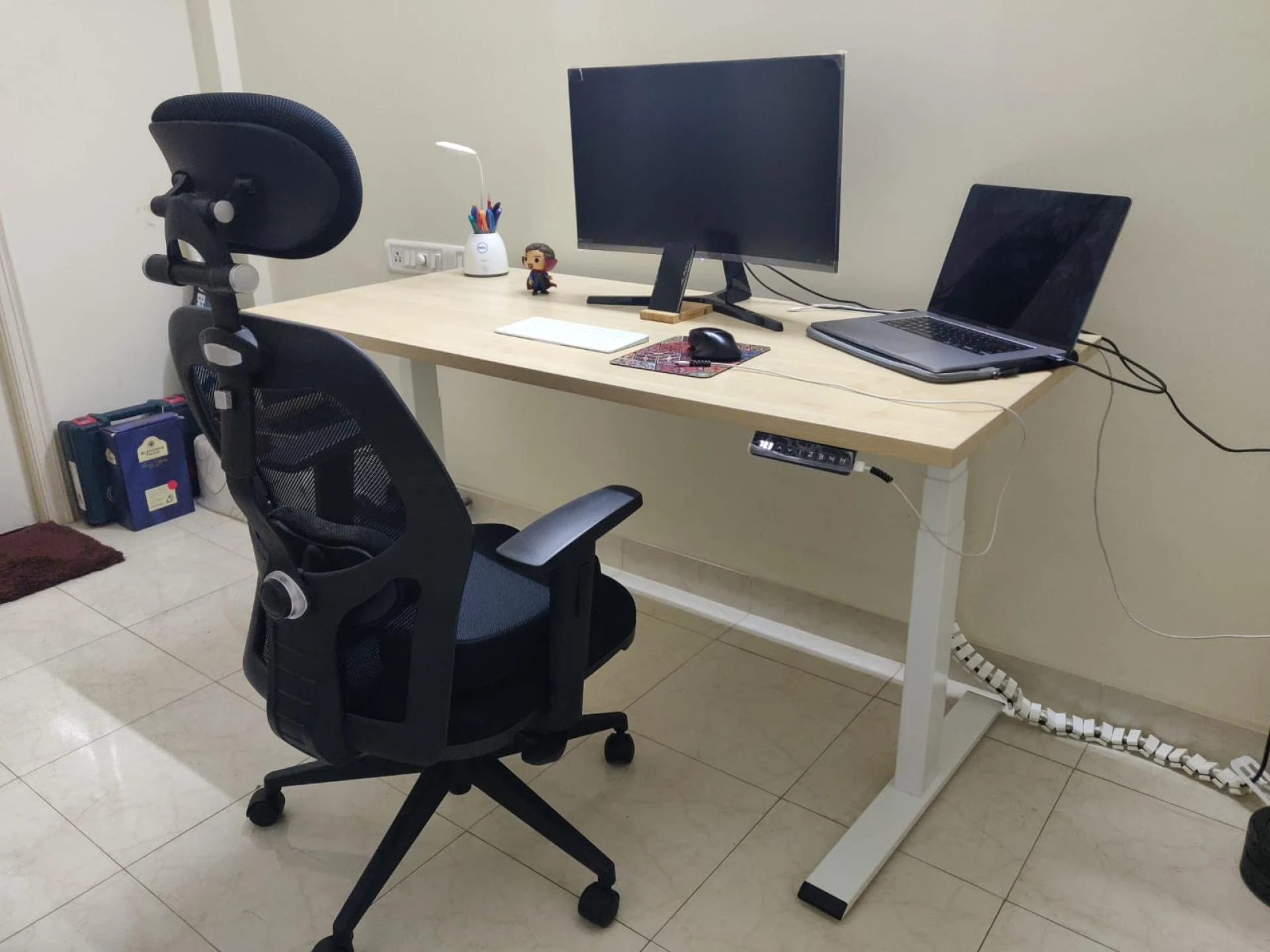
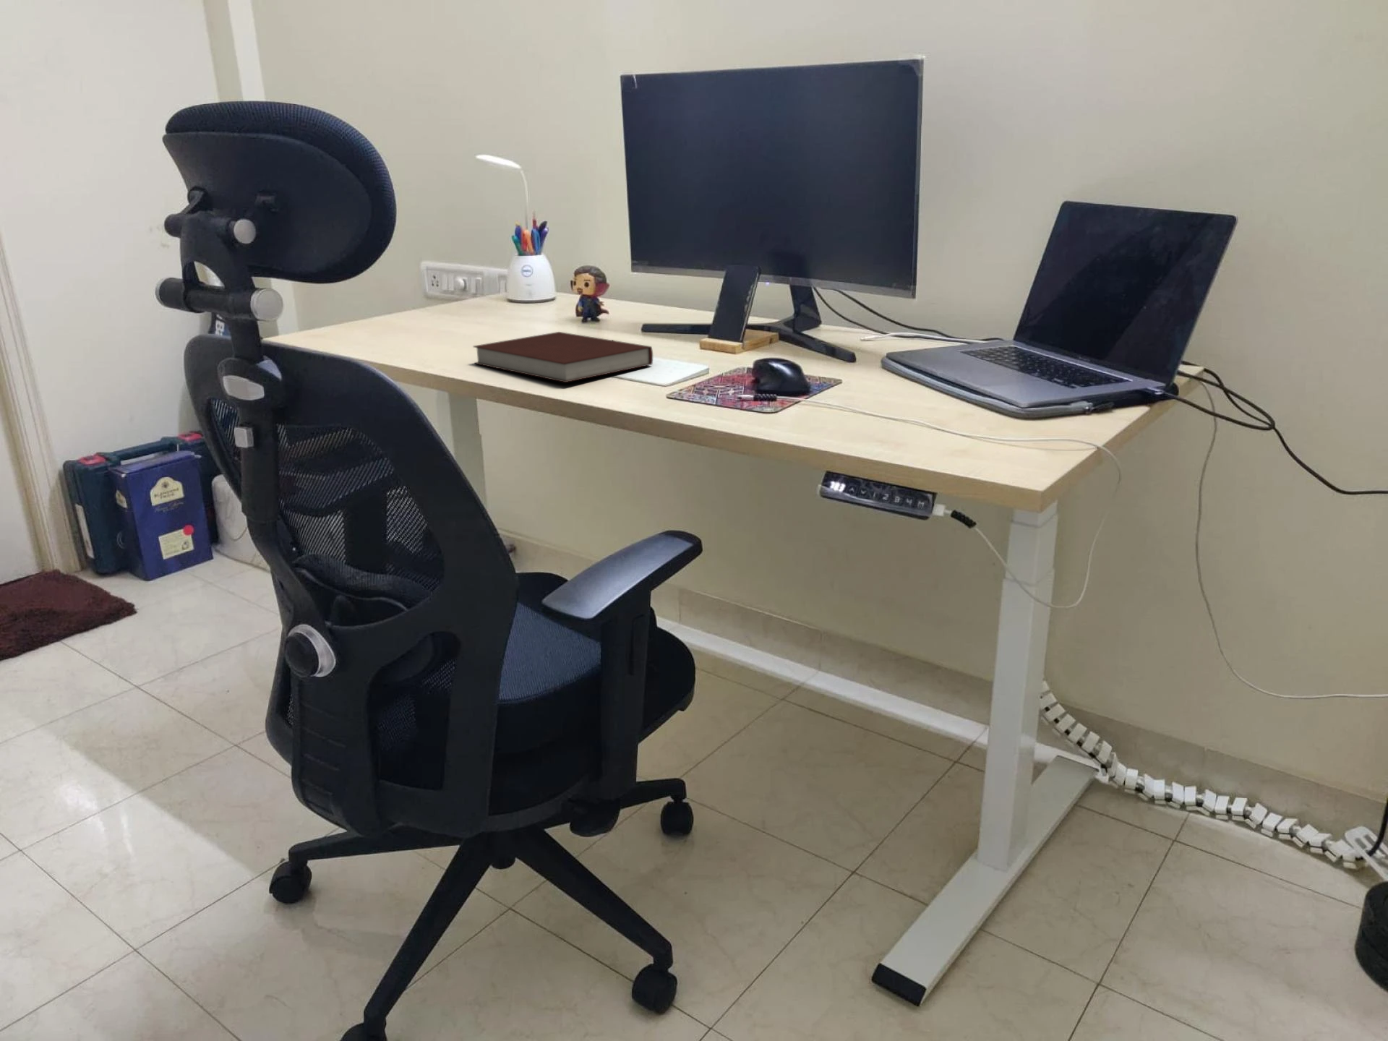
+ notebook (562, 355)
